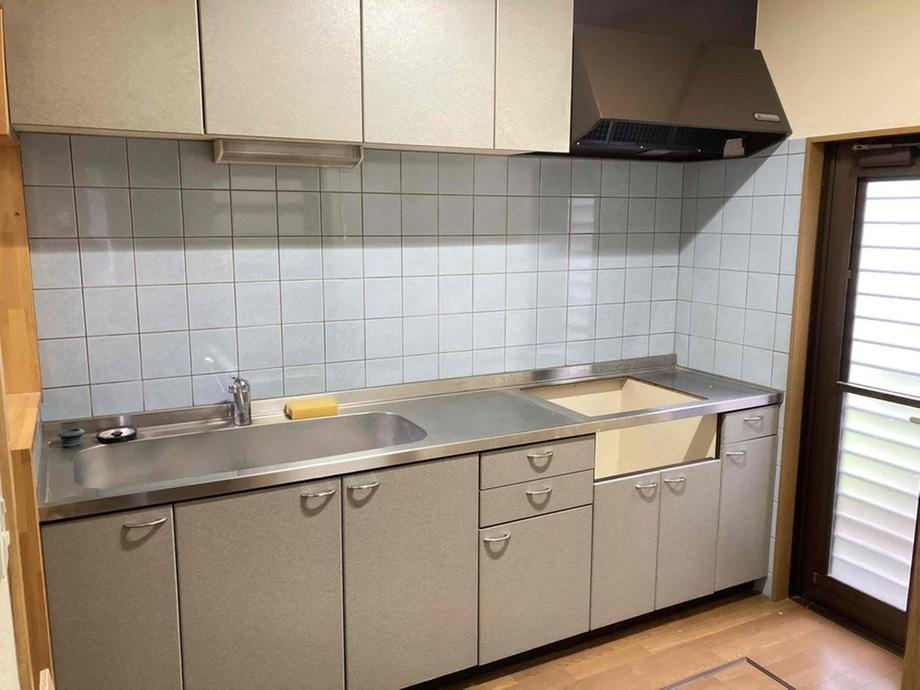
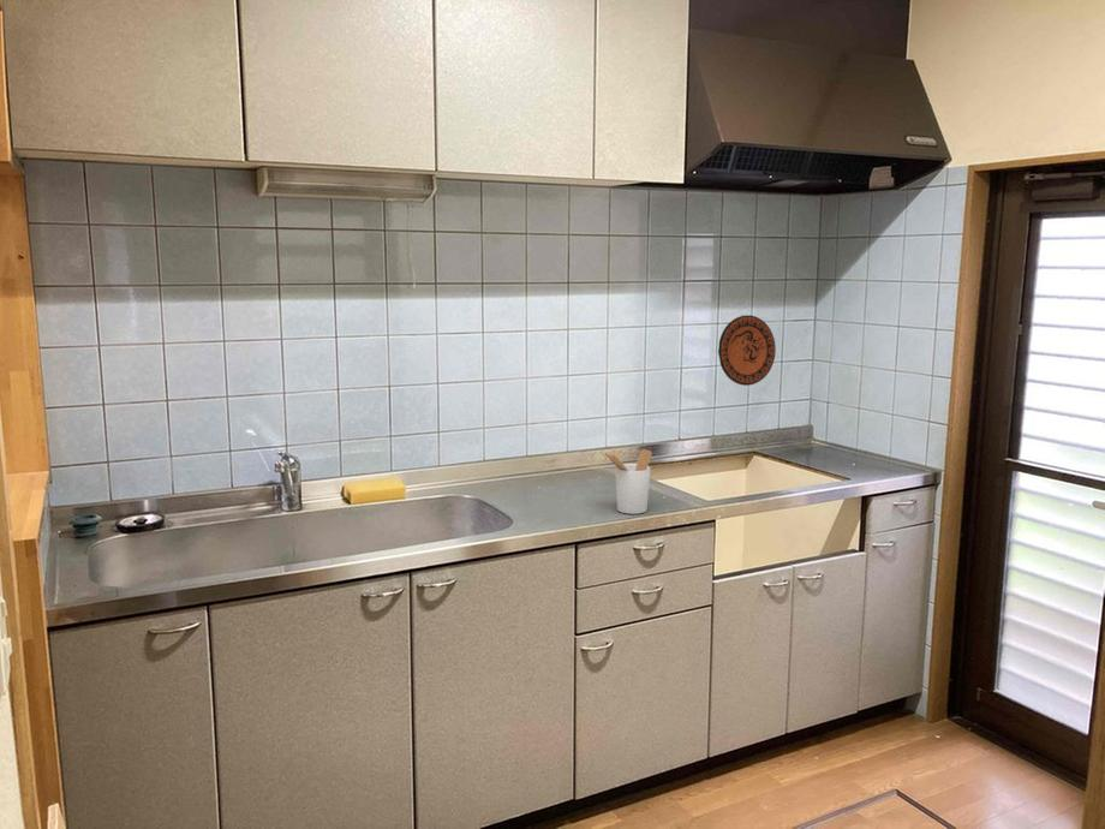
+ utensil holder (625, 479)
+ decorative plate (746, 350)
